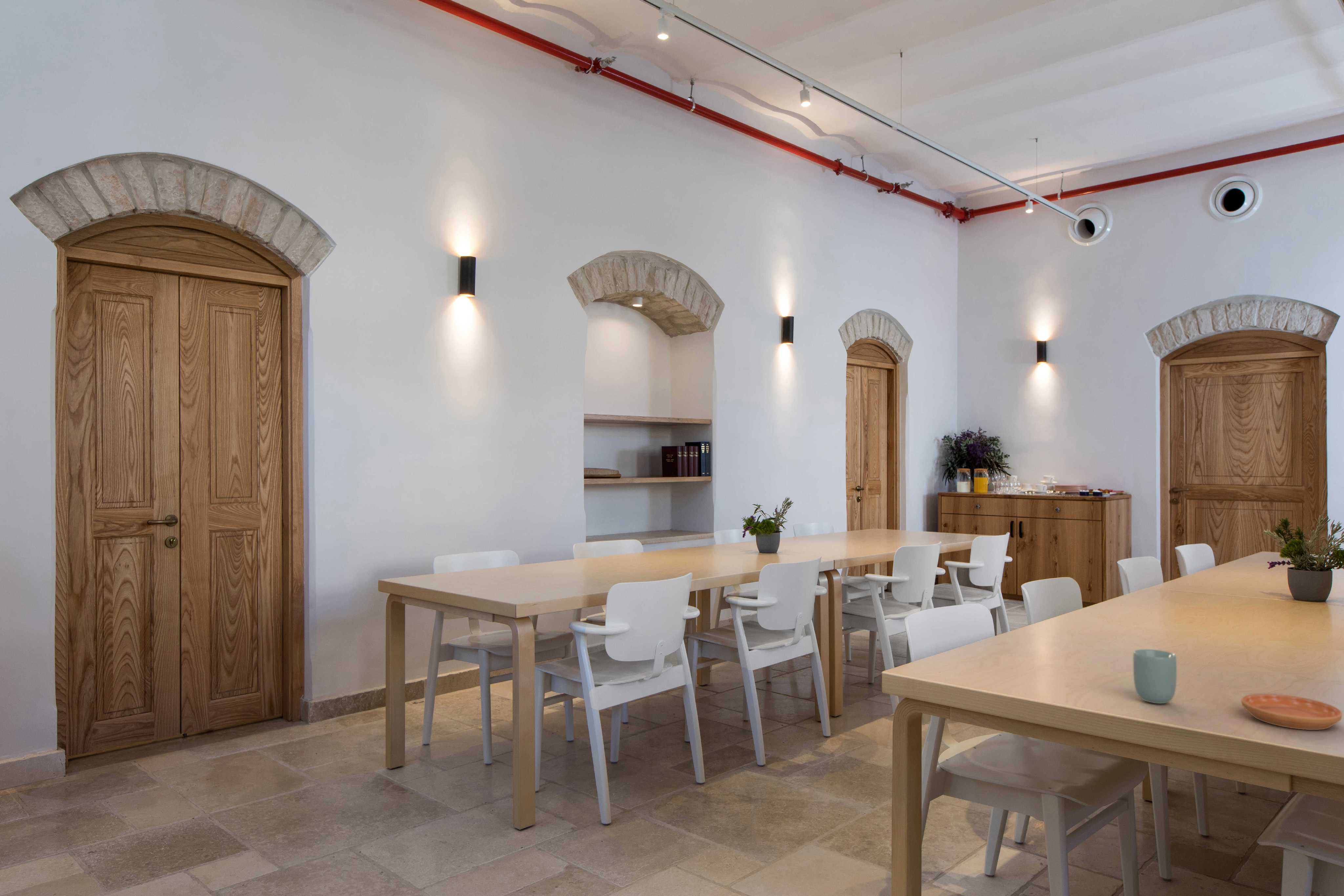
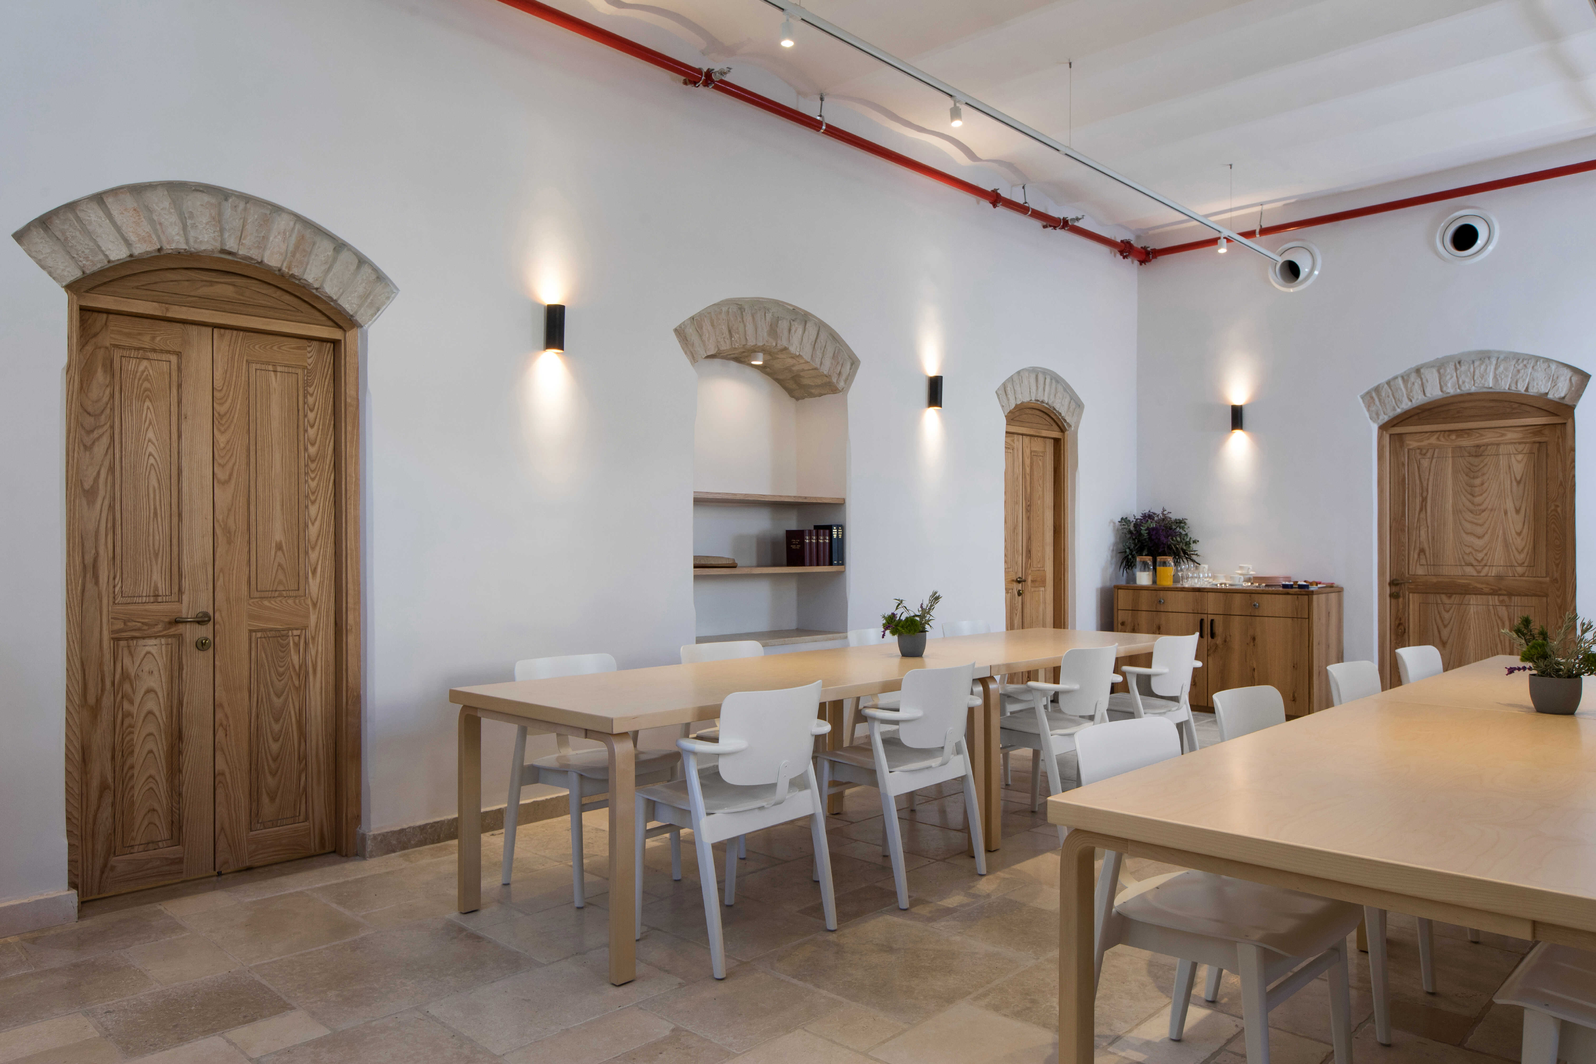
- cup (1155, 677)
- saucer (1290, 712)
